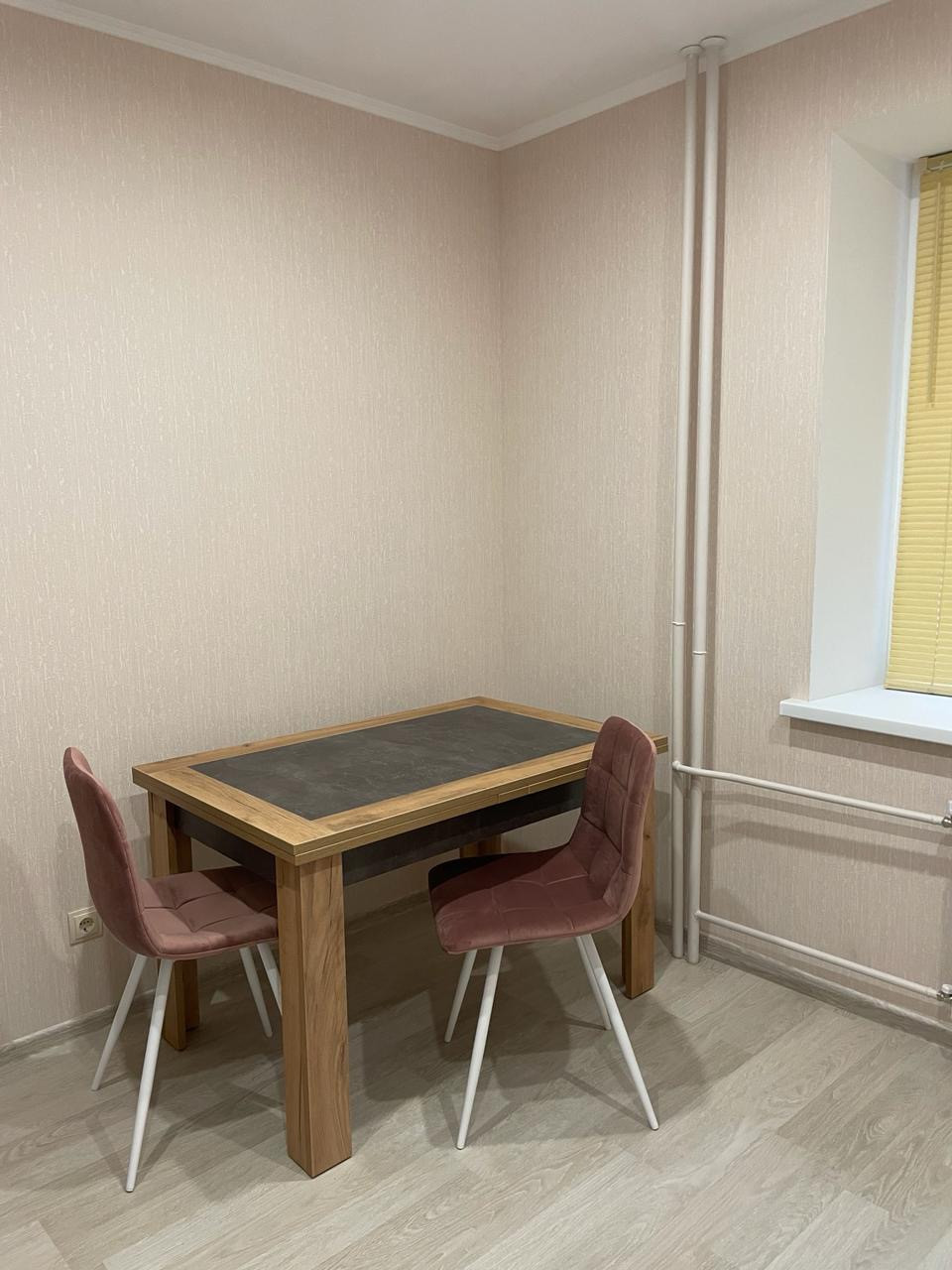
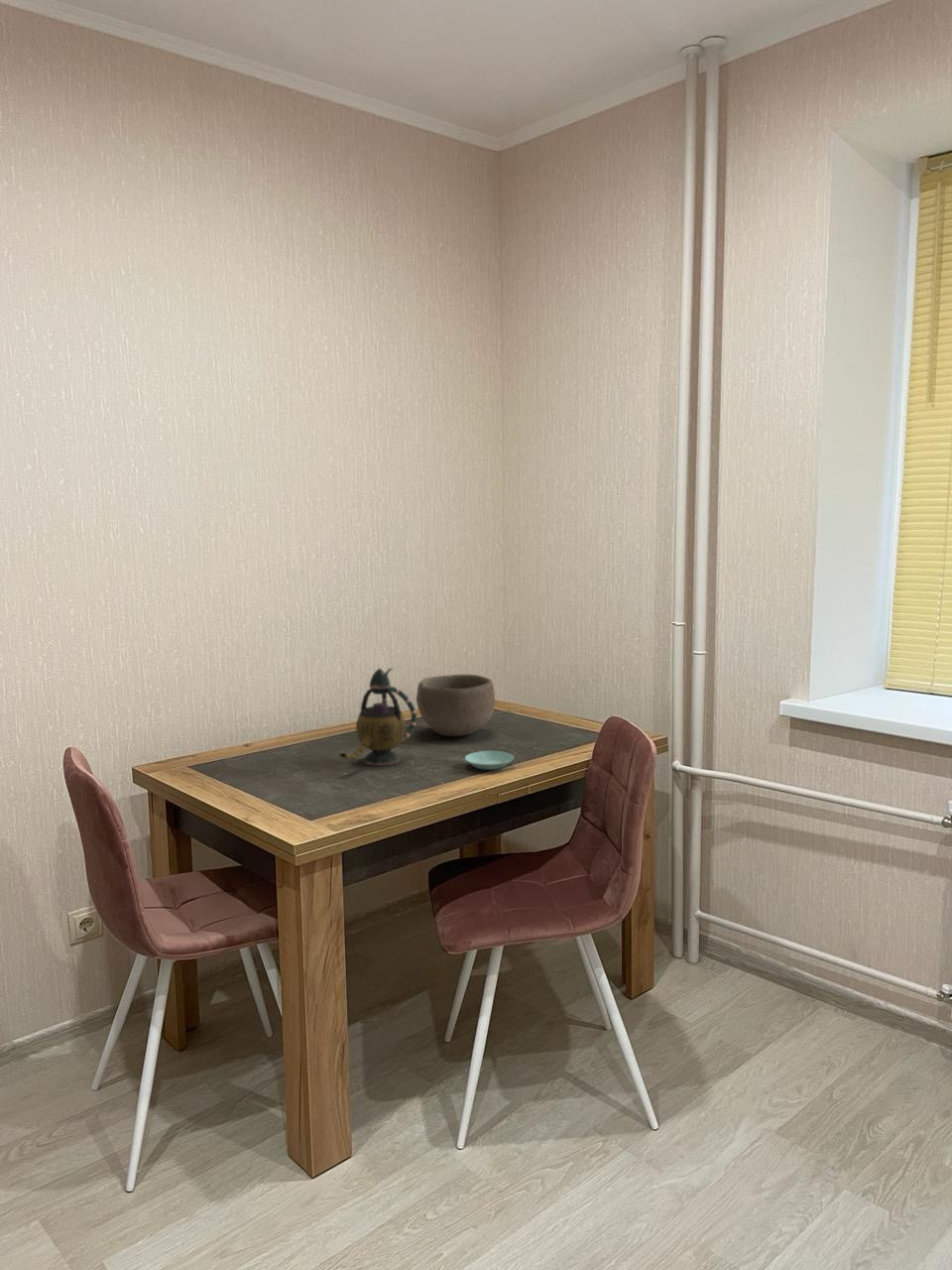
+ saucer (489, 761)
+ bowl (455, 706)
+ teapot (372, 717)
